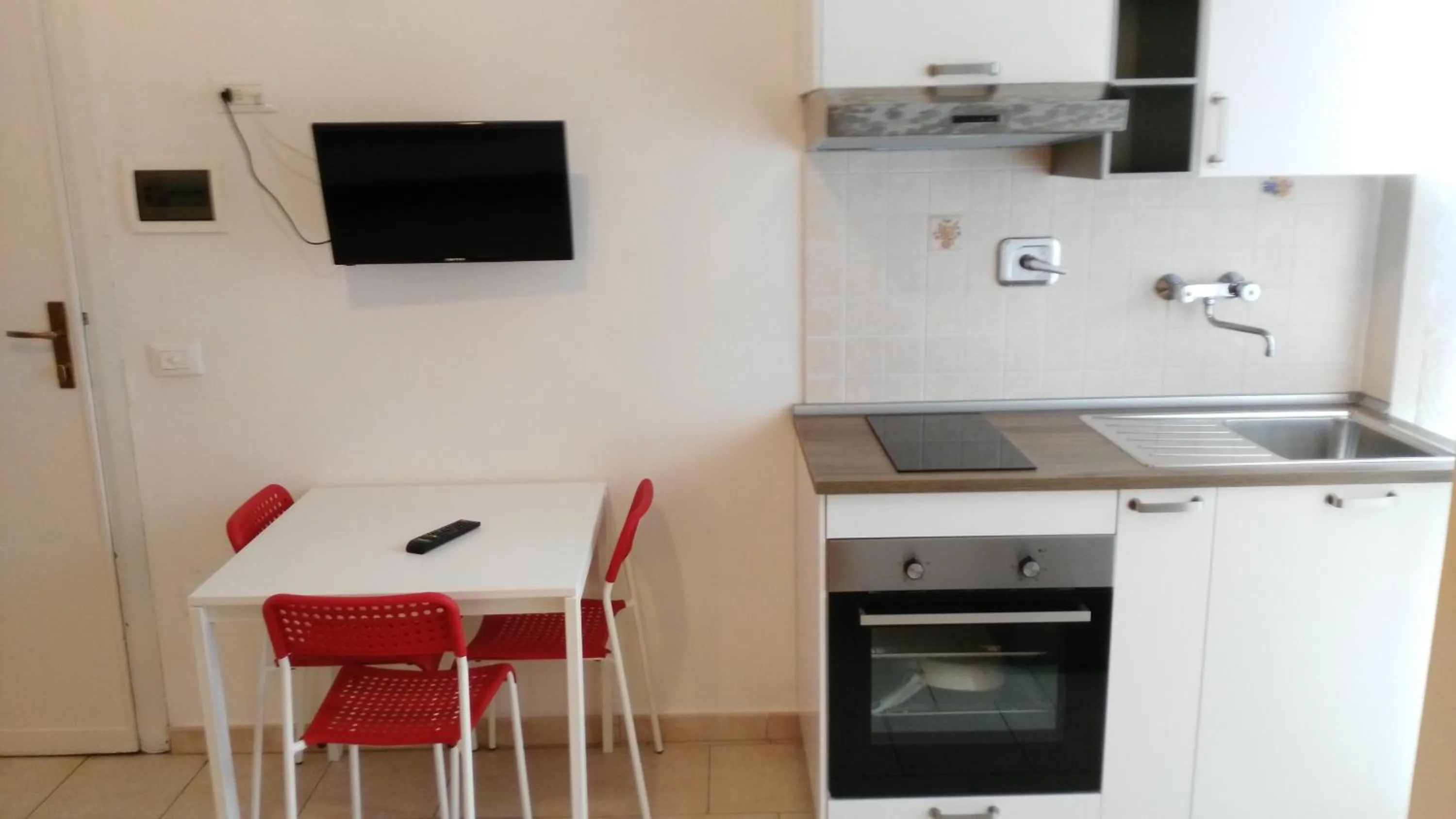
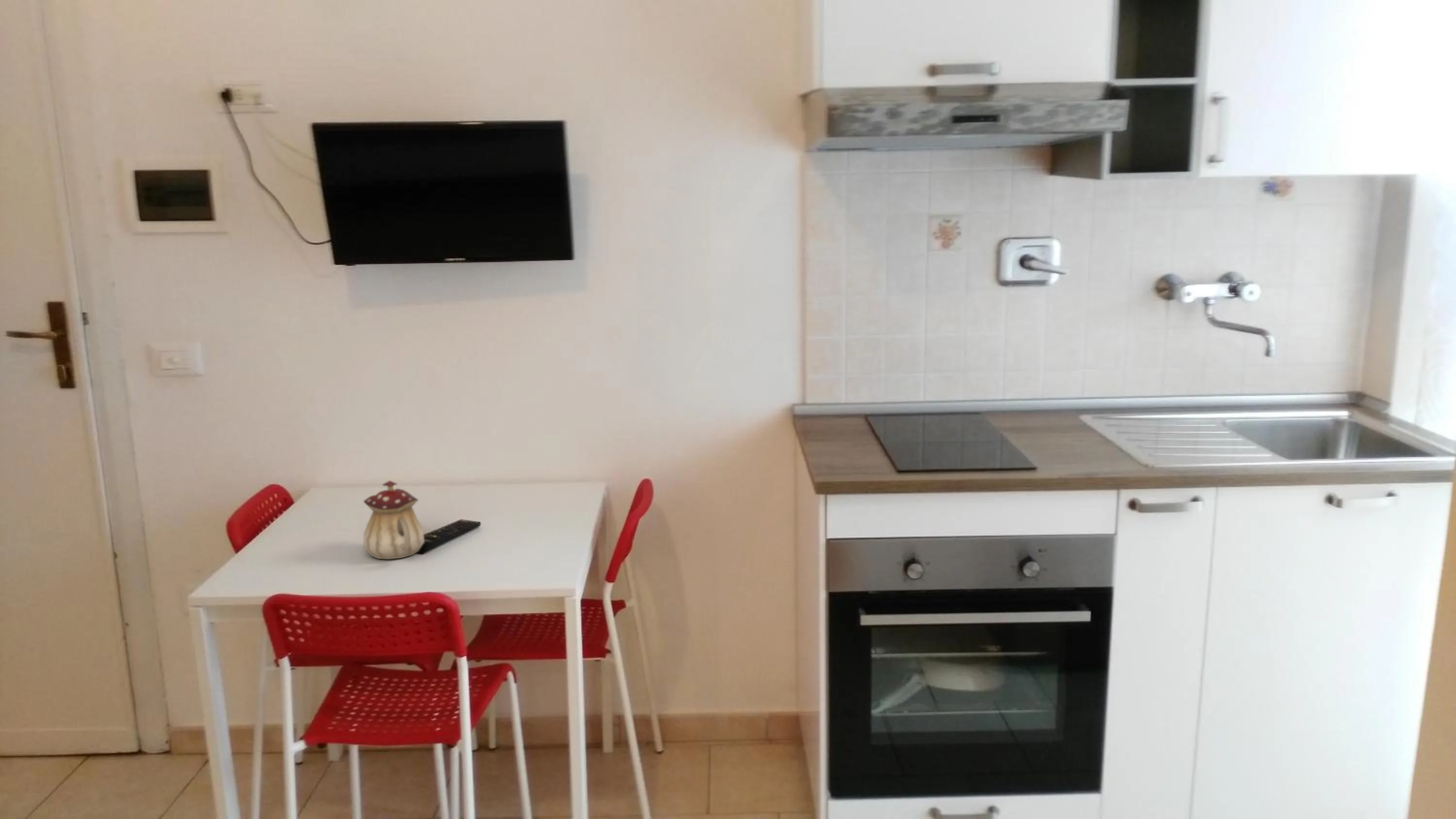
+ teapot (393, 517)
